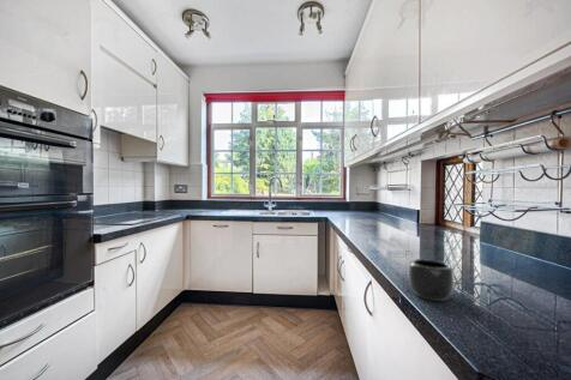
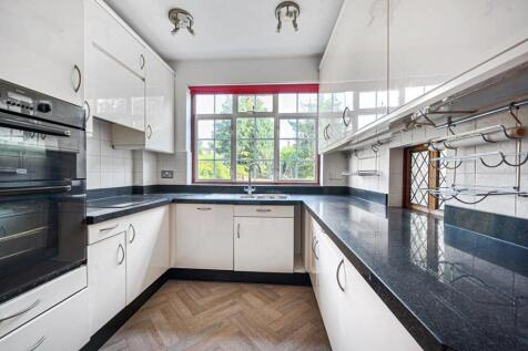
- mug (431, 277)
